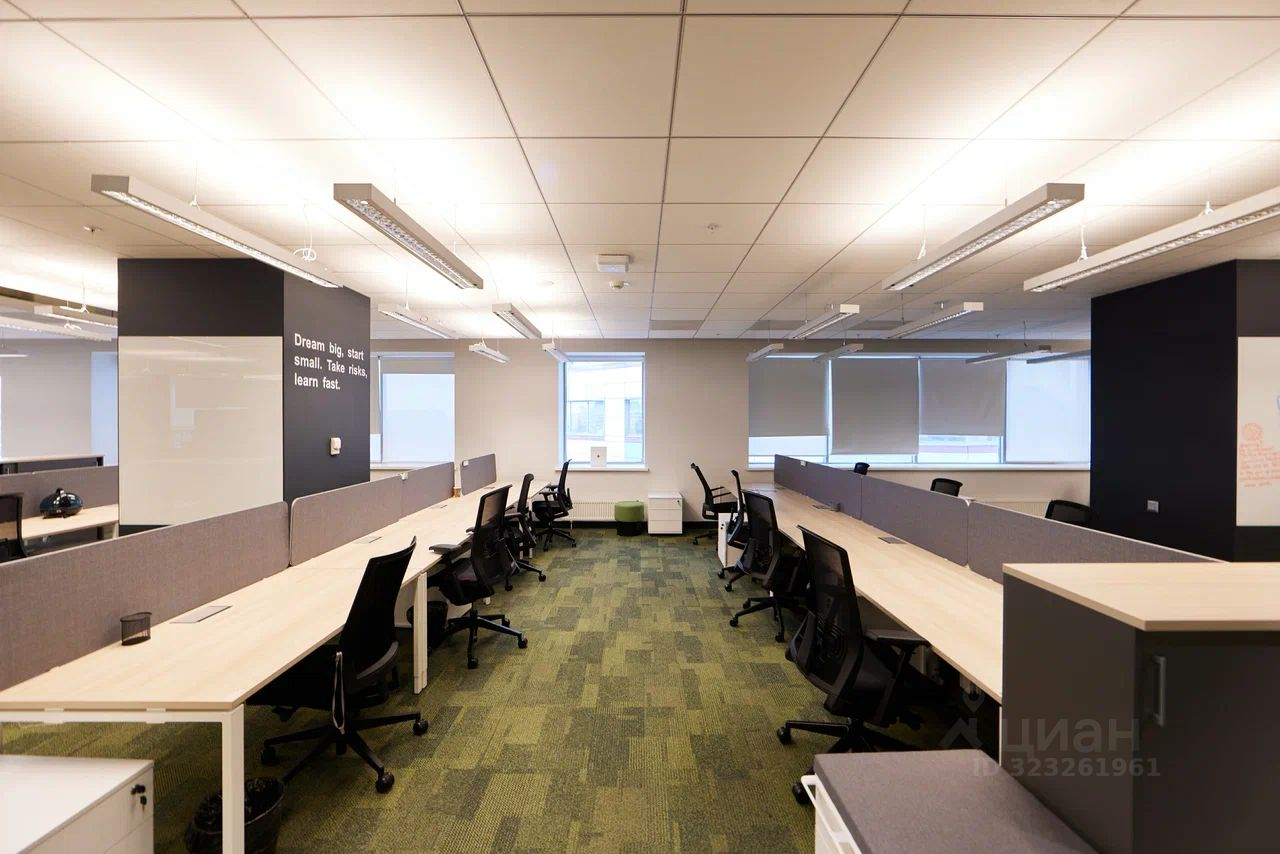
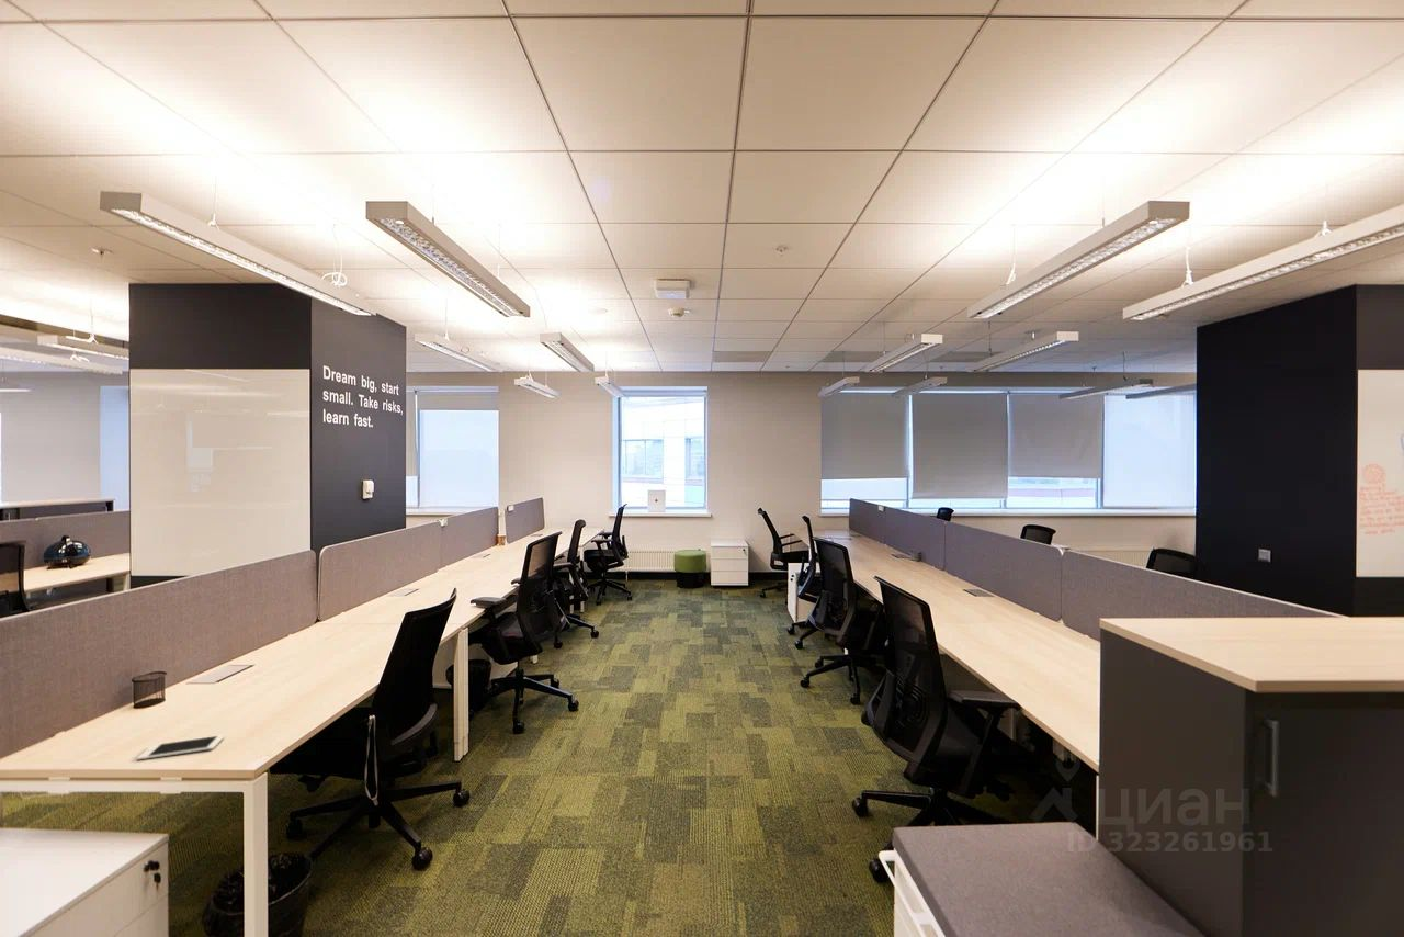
+ cell phone (182, 746)
